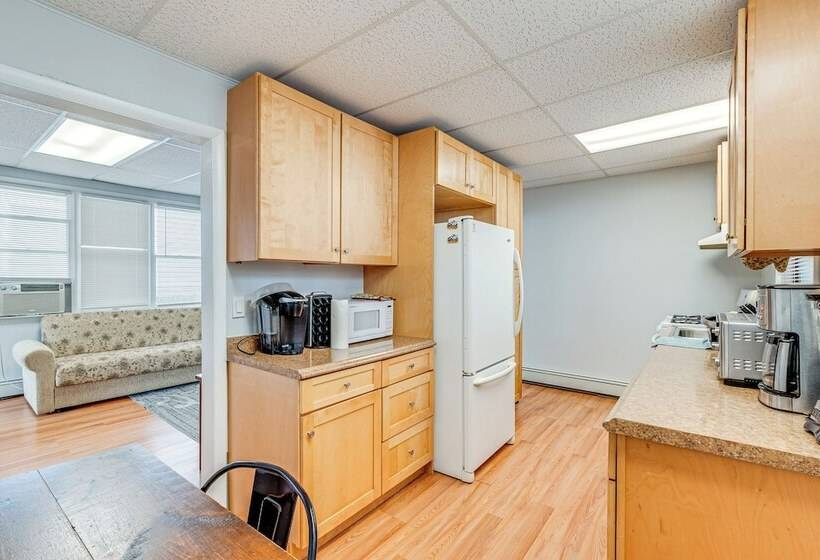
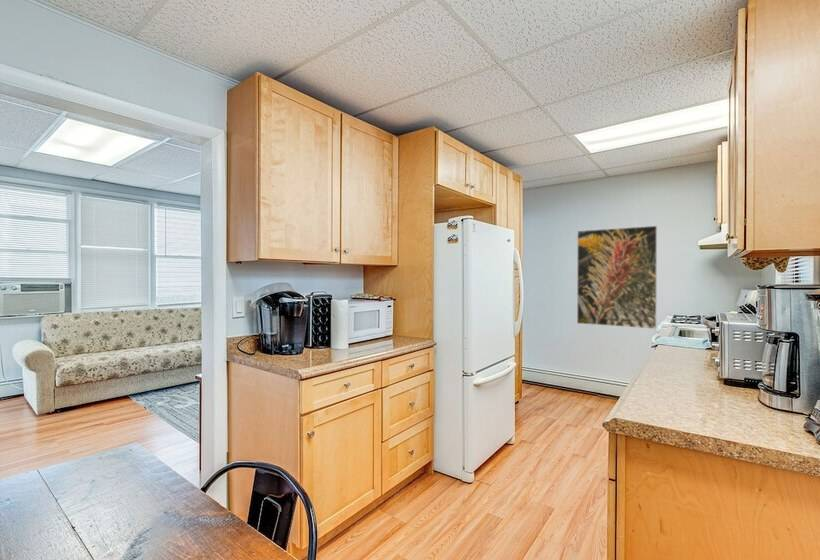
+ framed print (614, 277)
